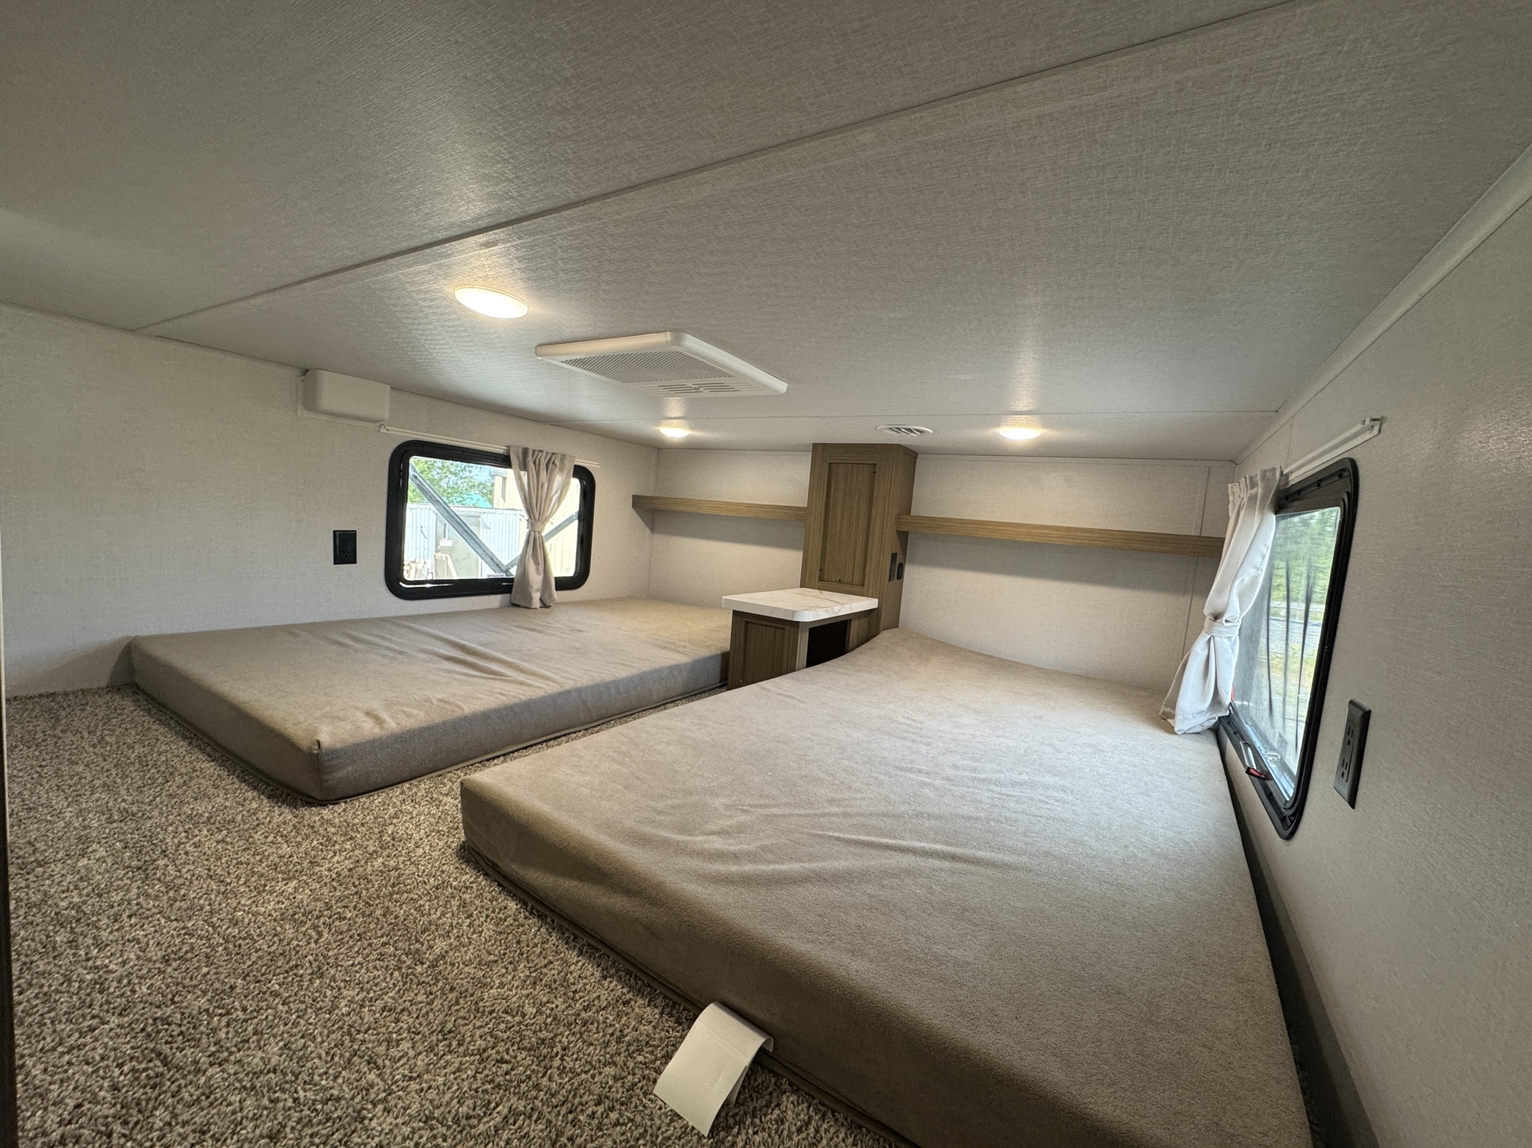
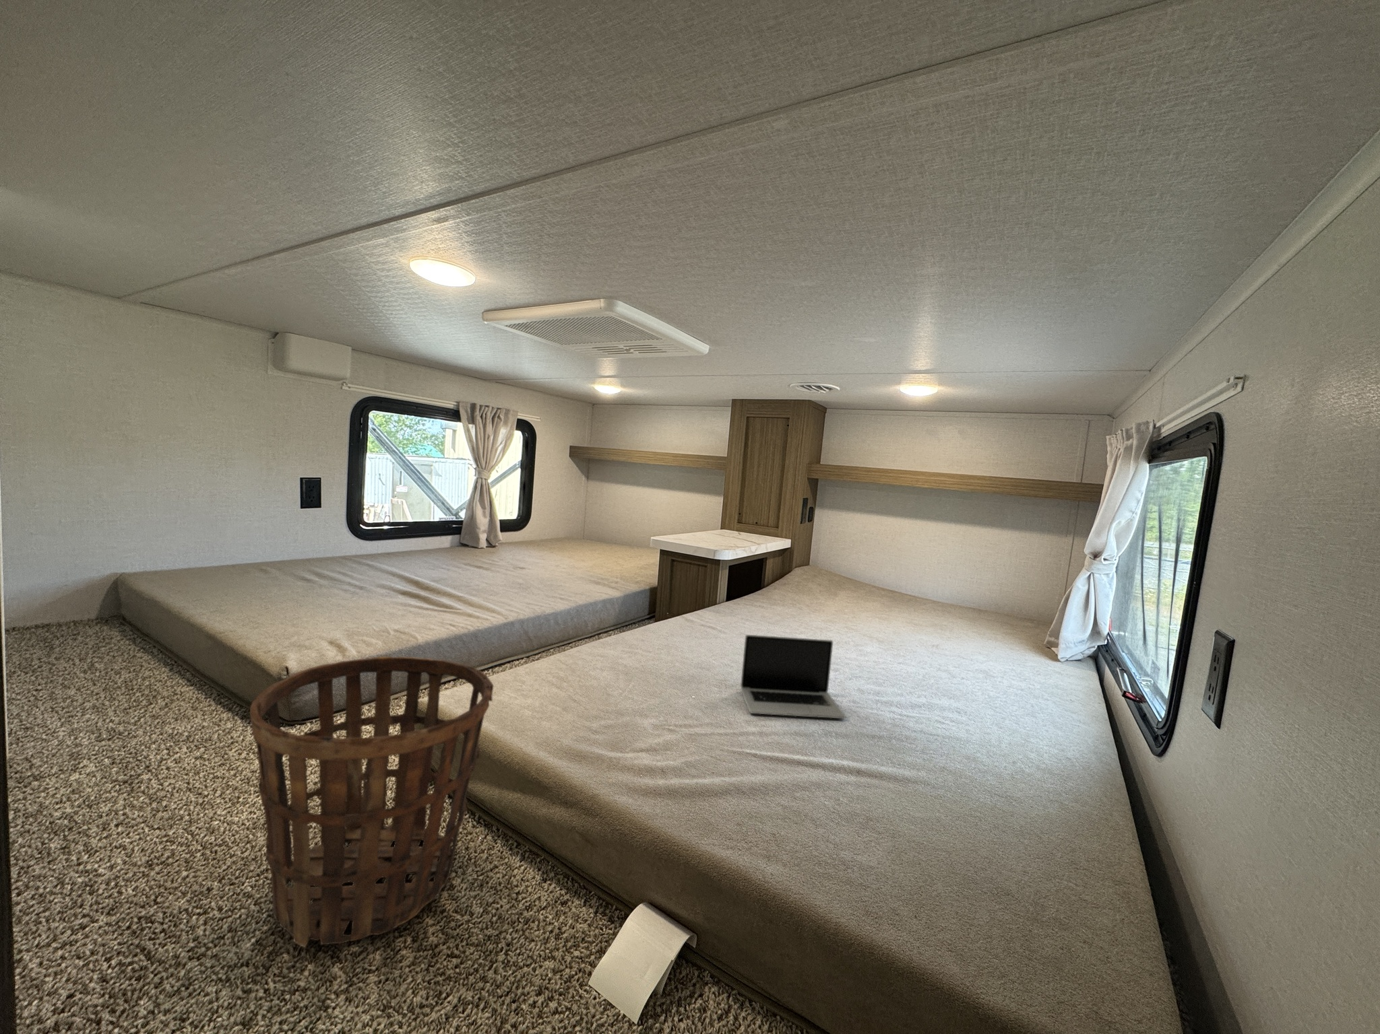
+ basket (379, 785)
+ laptop (793, 676)
